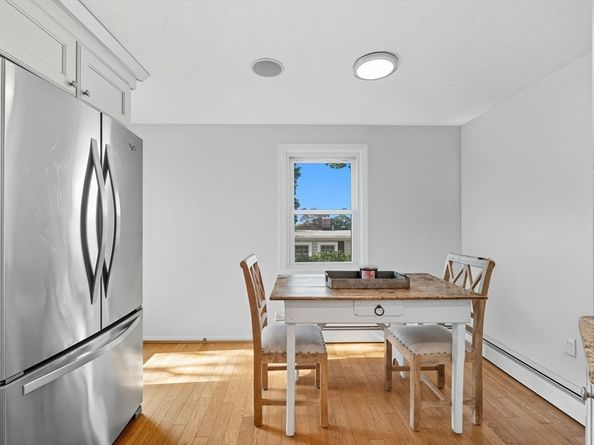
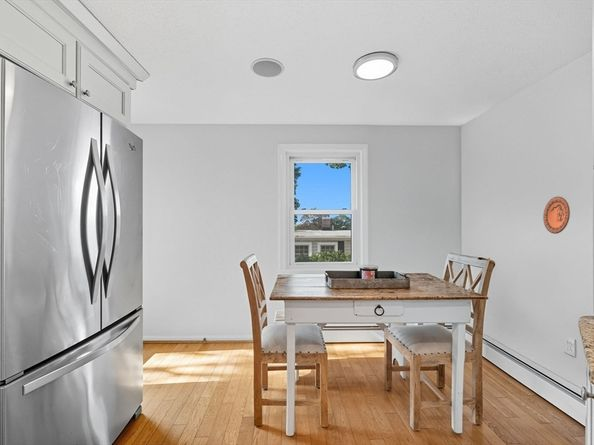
+ decorative plate (556, 215)
